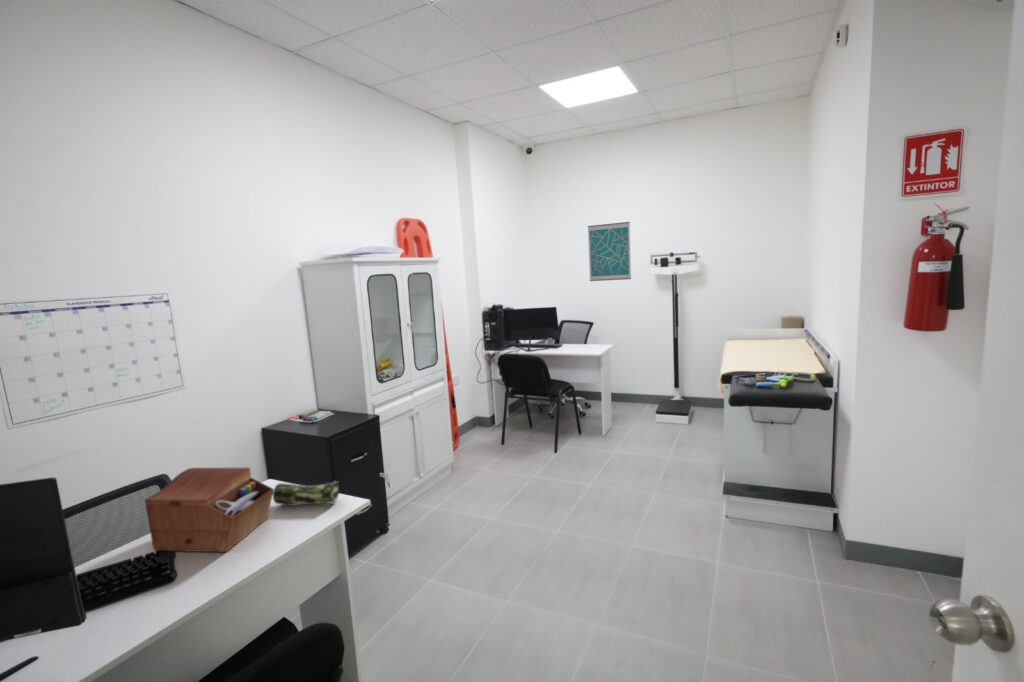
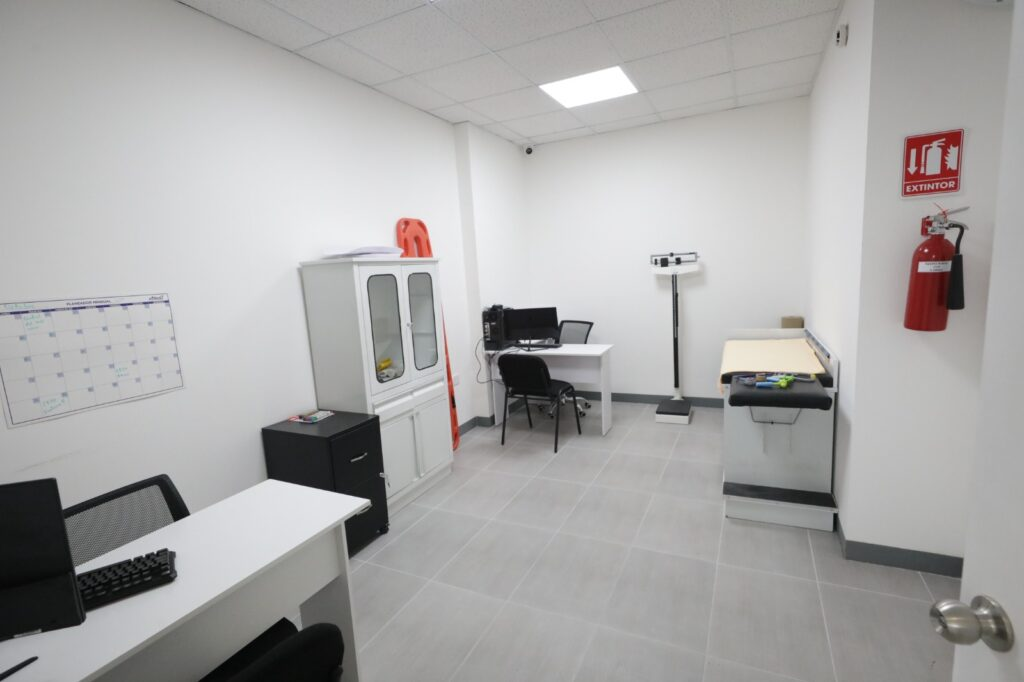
- sewing box (213, 507)
- pencil case (308, 493)
- wall art (609, 252)
